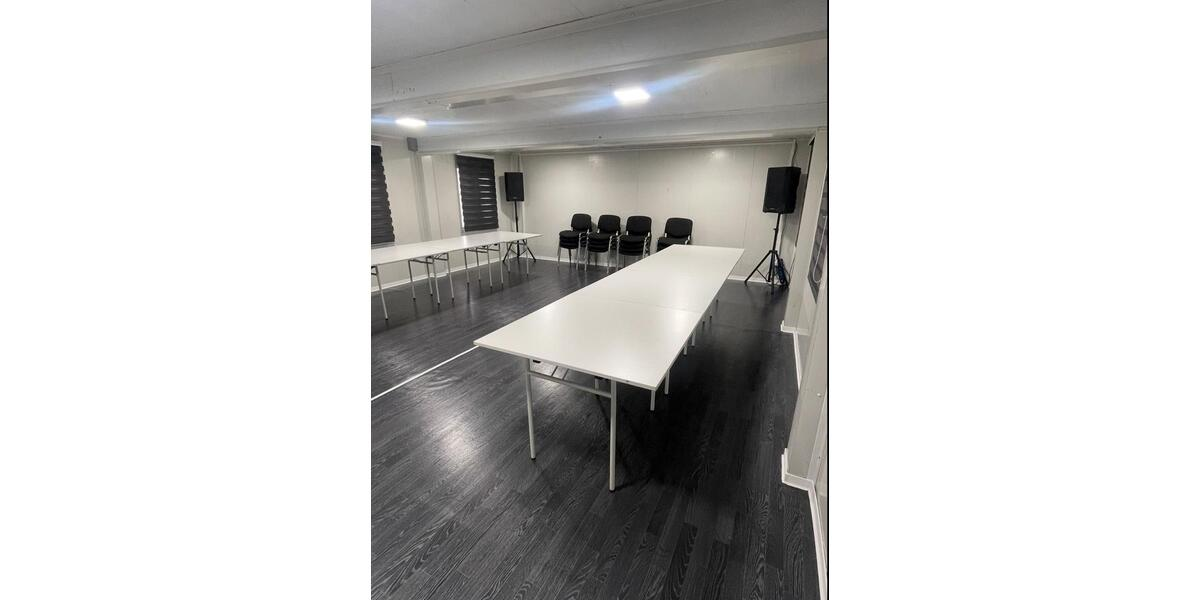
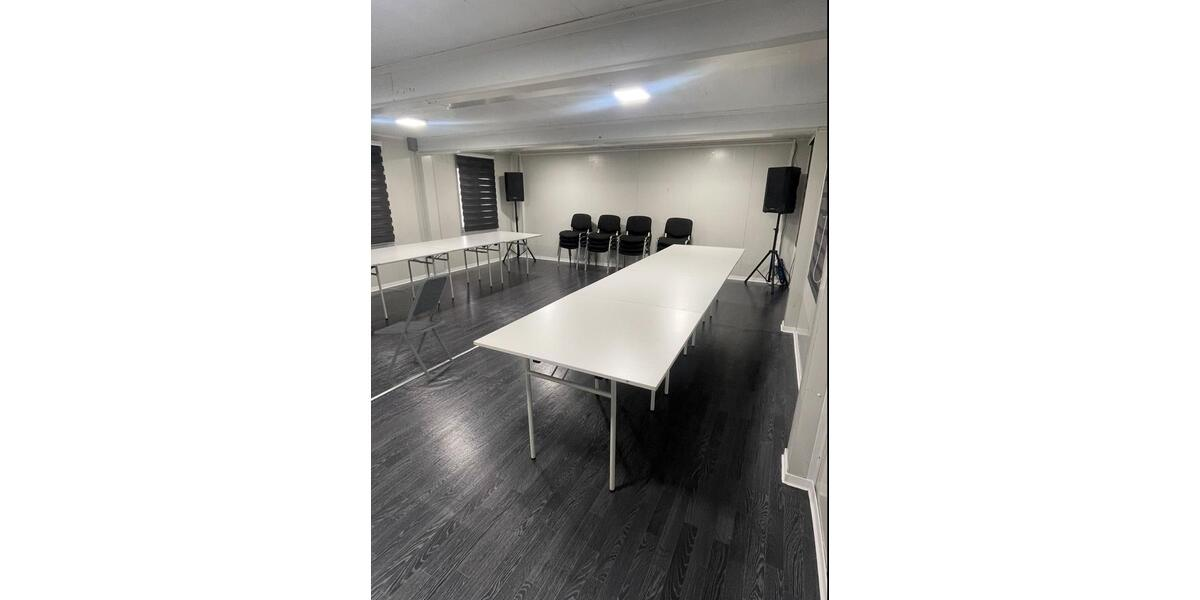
+ folding chair (414, 325)
